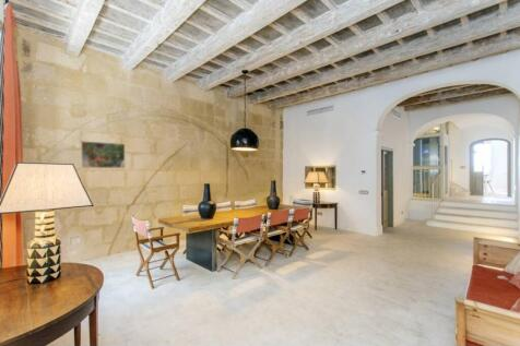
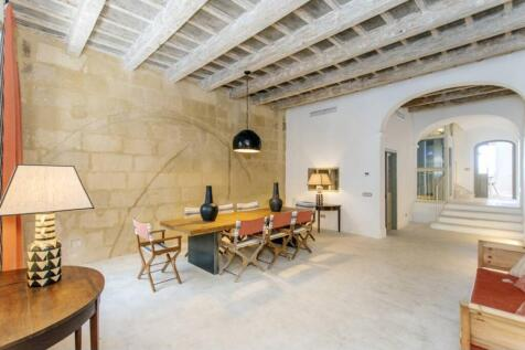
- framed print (104, 155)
